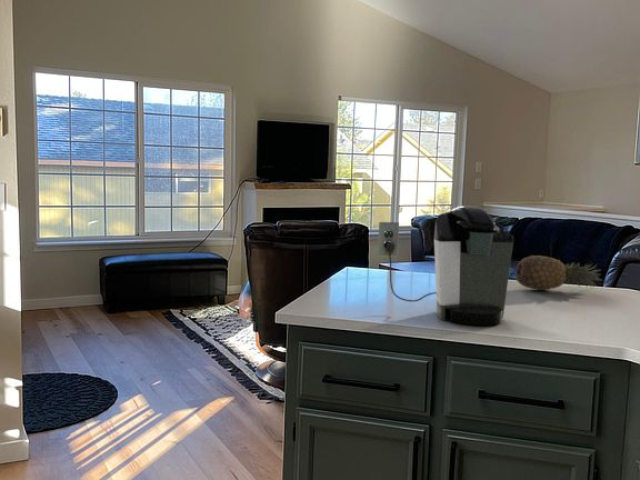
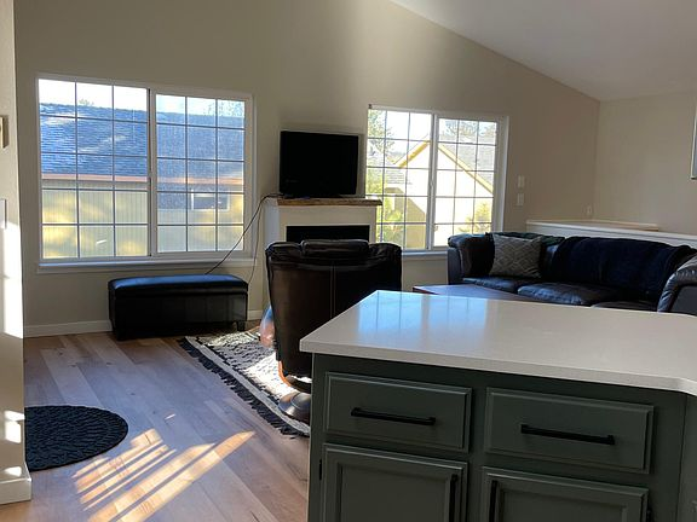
- fruit (559, 272)
- coffee maker (449, 261)
